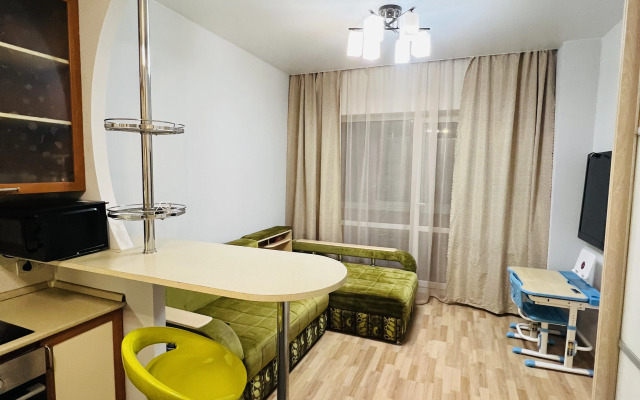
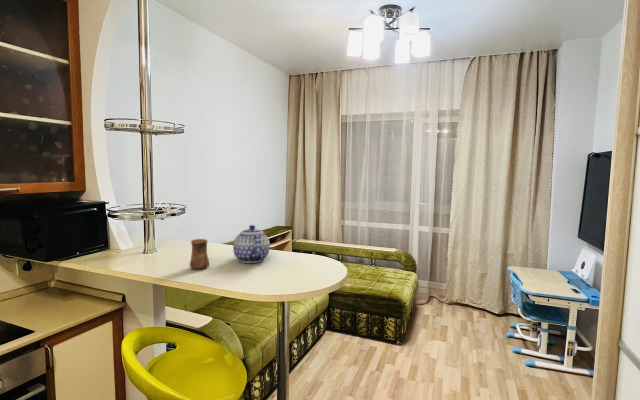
+ cup (199, 254)
+ teapot (251, 242)
